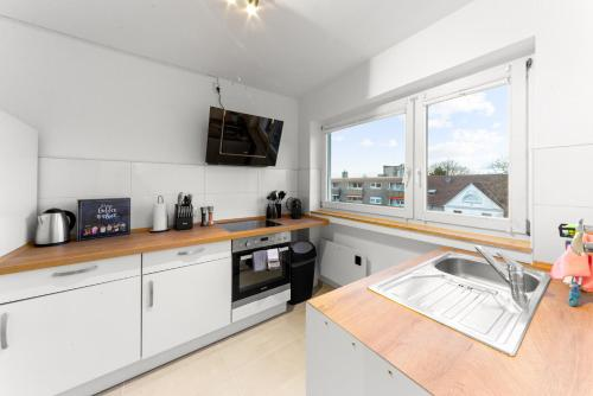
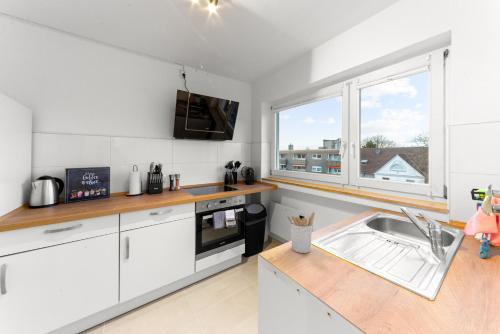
+ utensil holder (300, 231)
